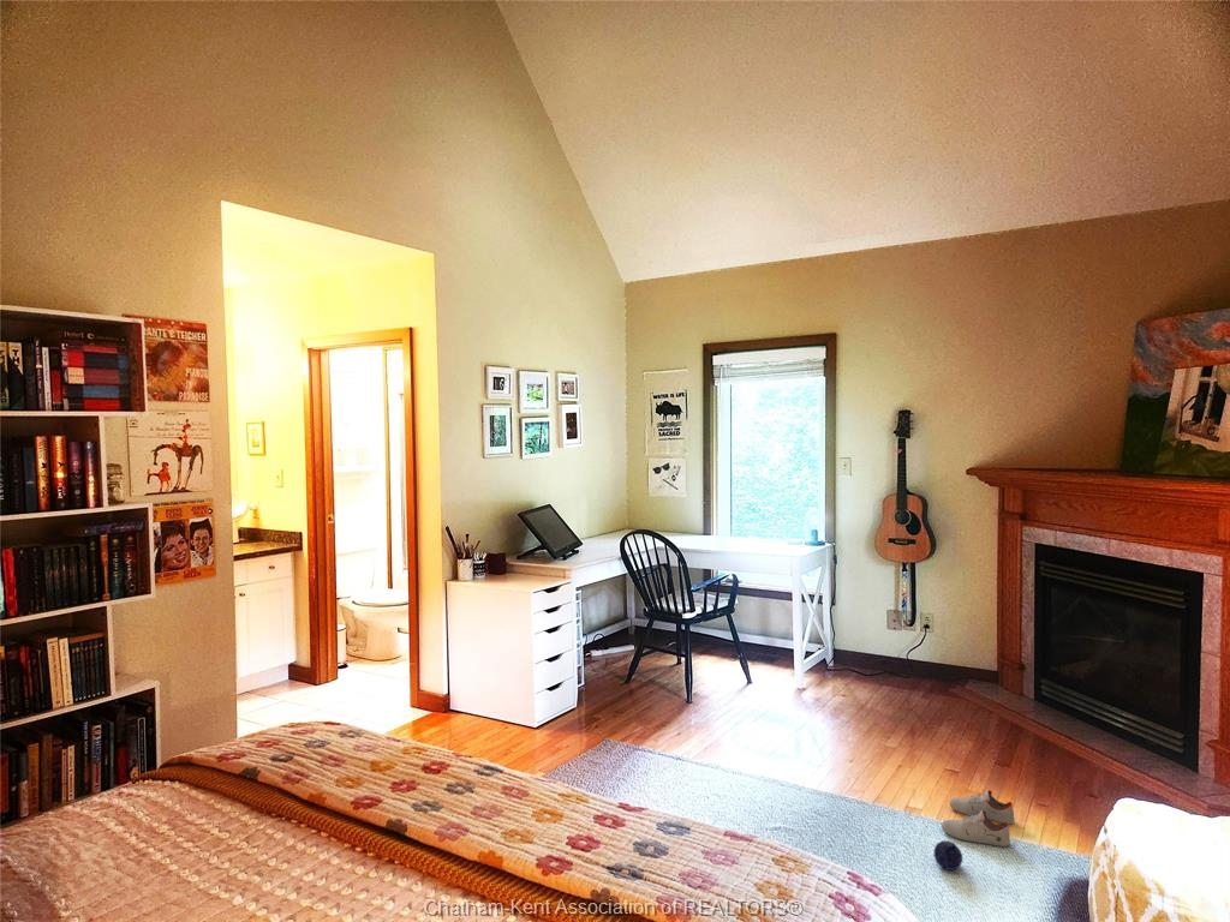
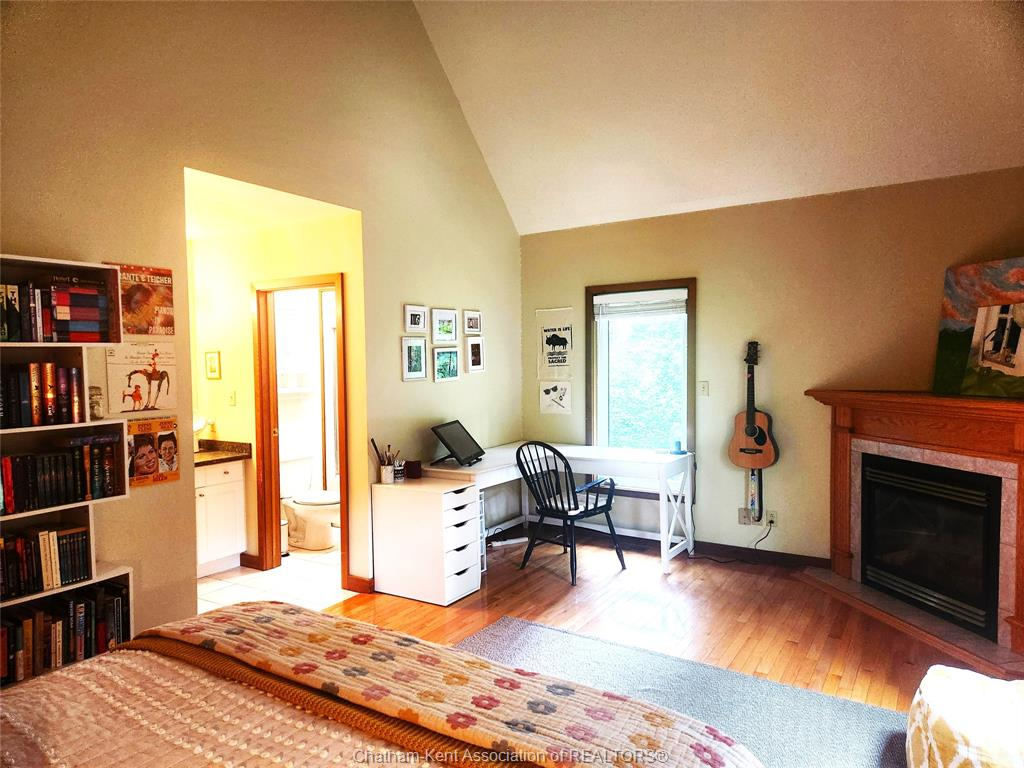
- ball (948, 855)
- shoe (978, 813)
